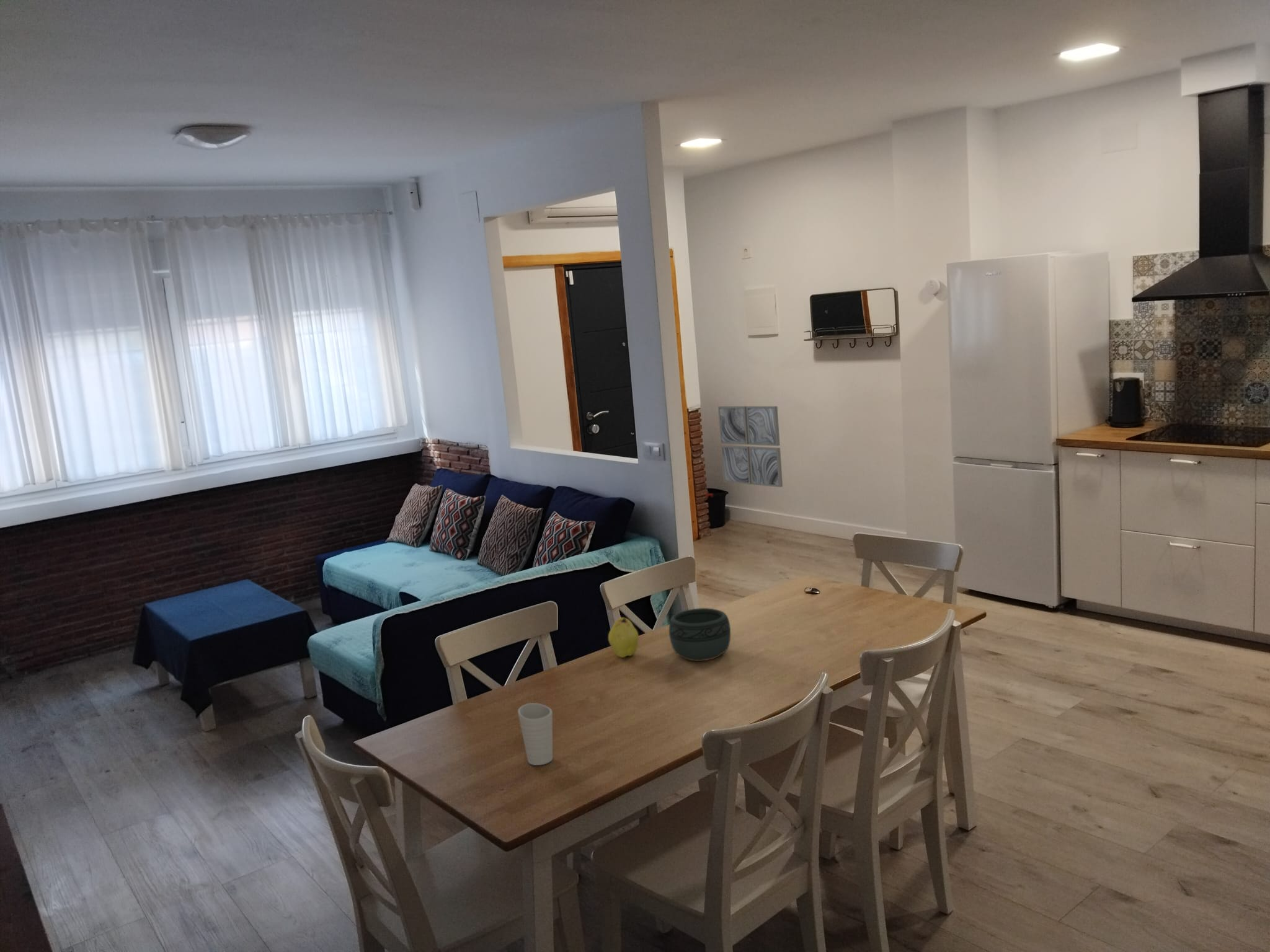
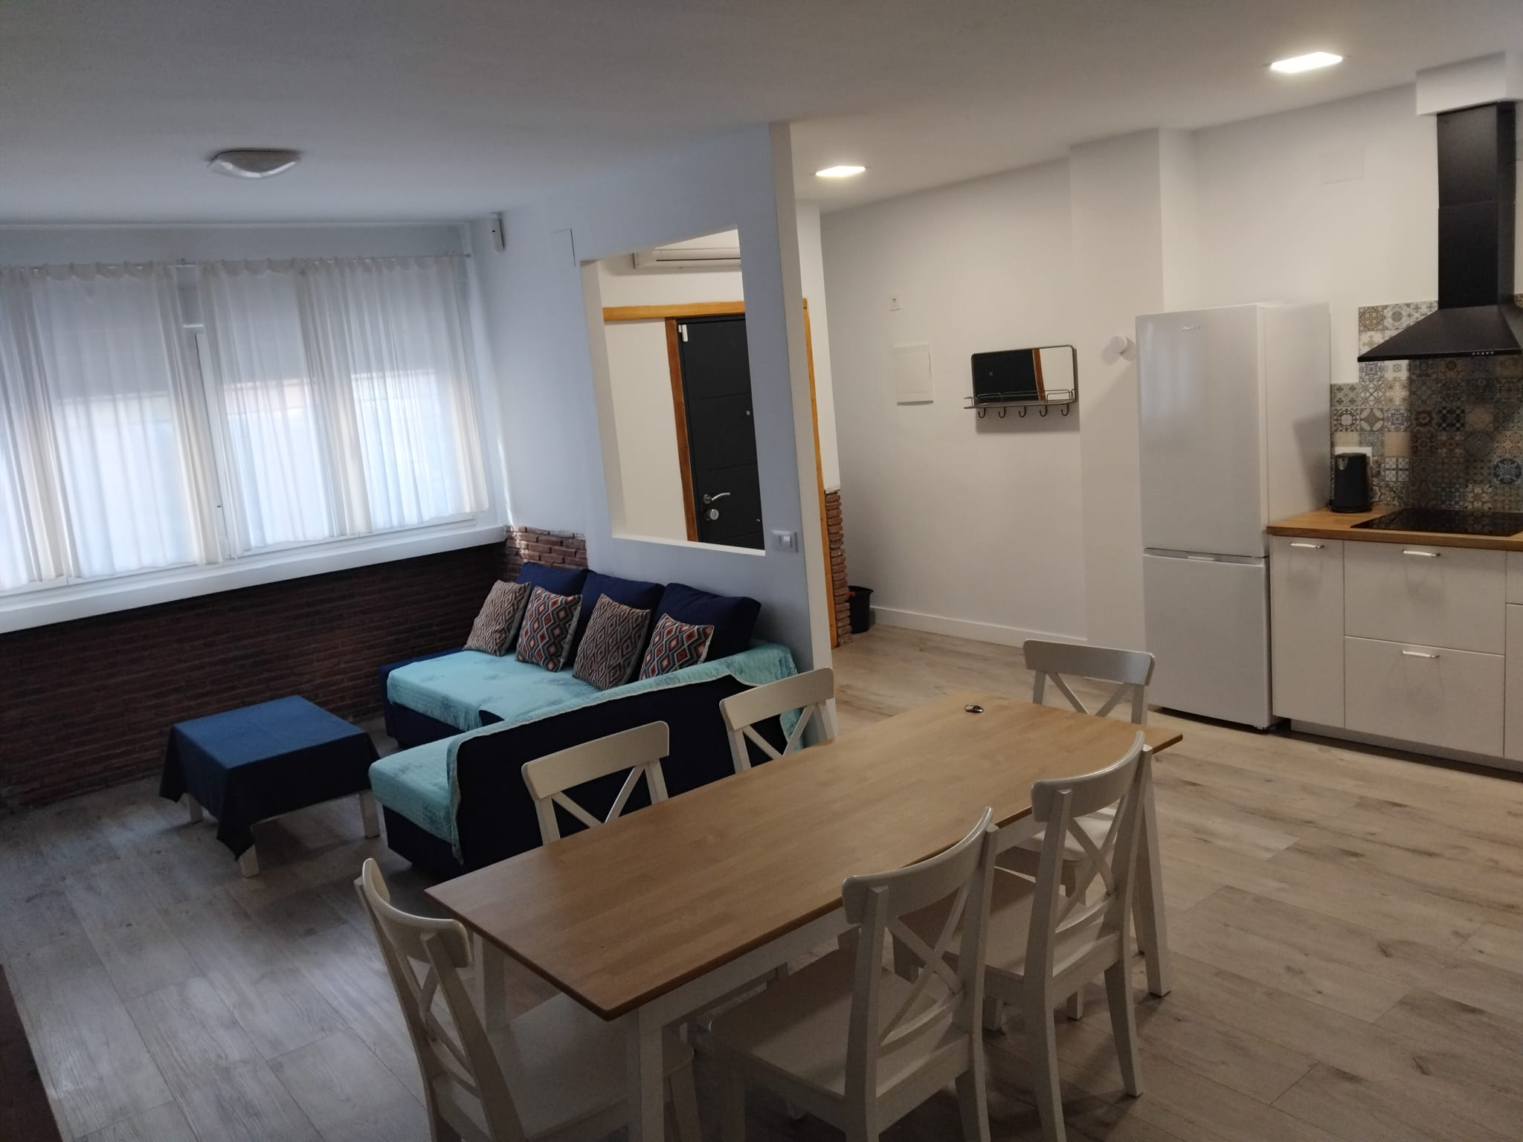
- bowl (699, 635)
- cup (537, 734)
- fruit (623, 637)
- wall art (749, 444)
